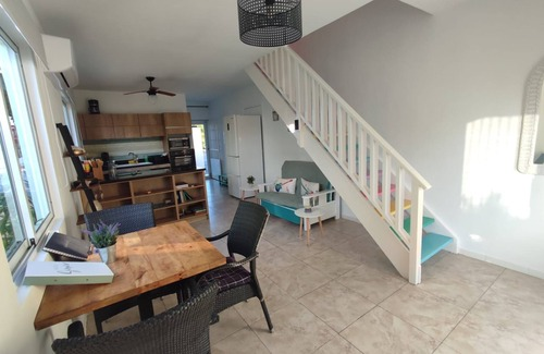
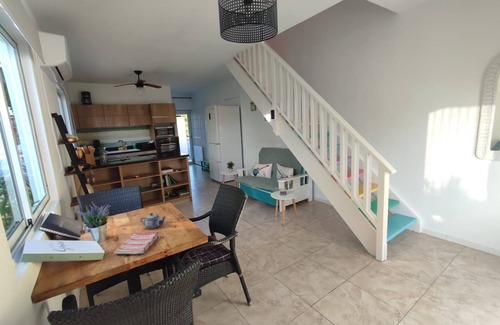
+ teapot (153, 219)
+ dish towel (138, 242)
